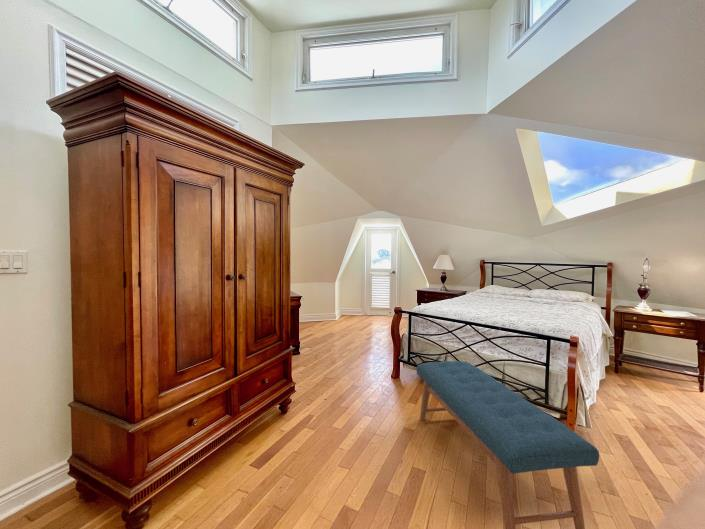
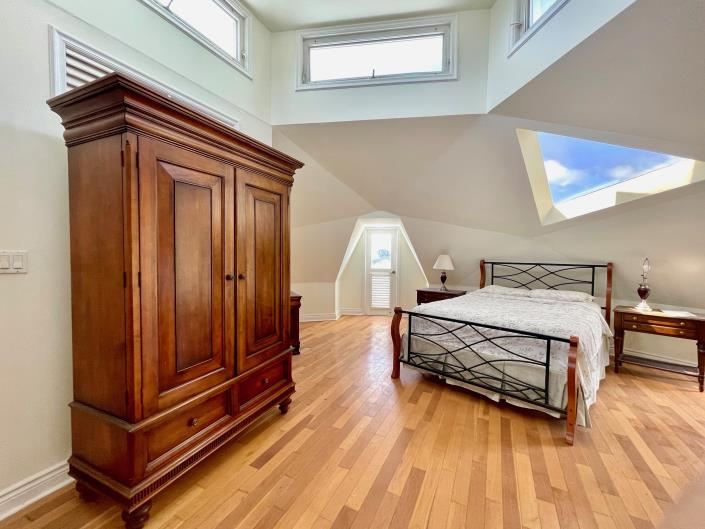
- bench (482, 426)
